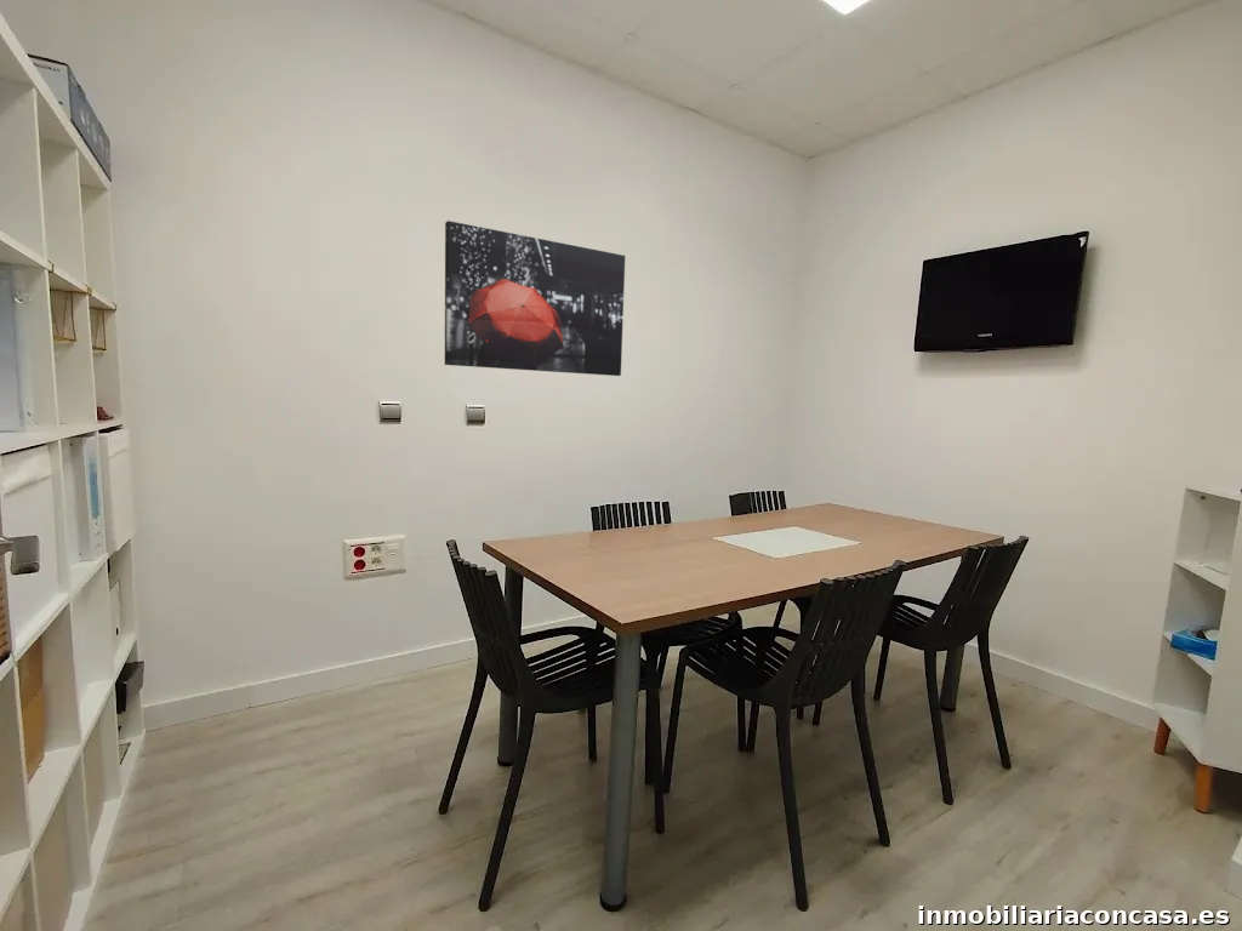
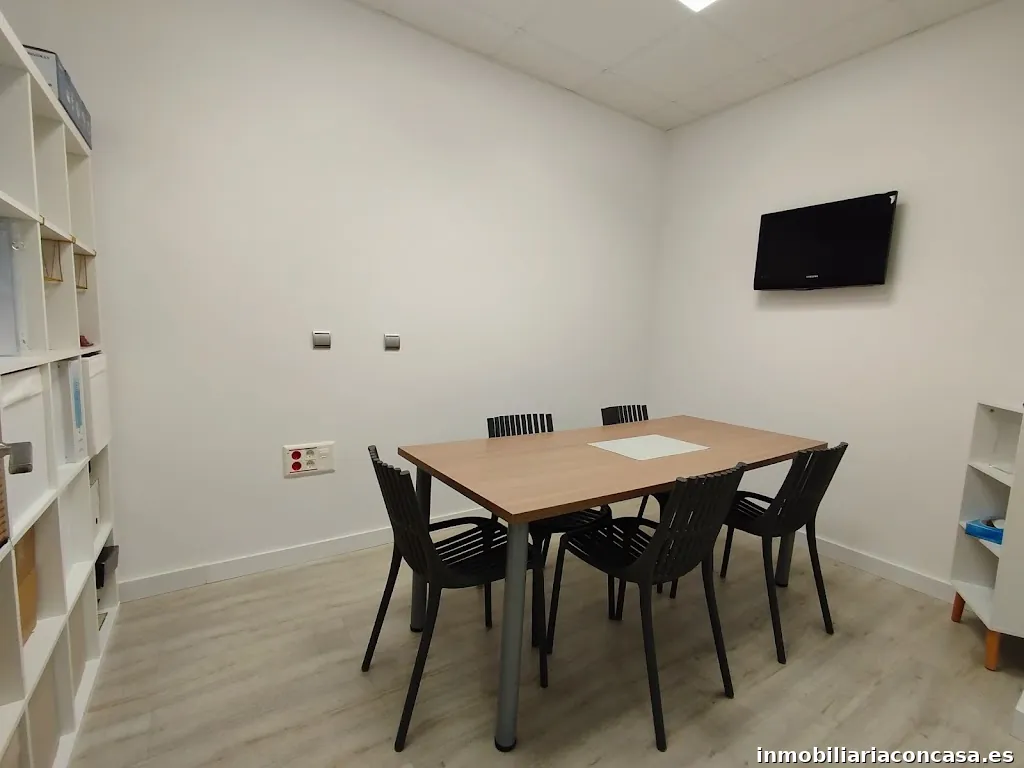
- wall art (541, 305)
